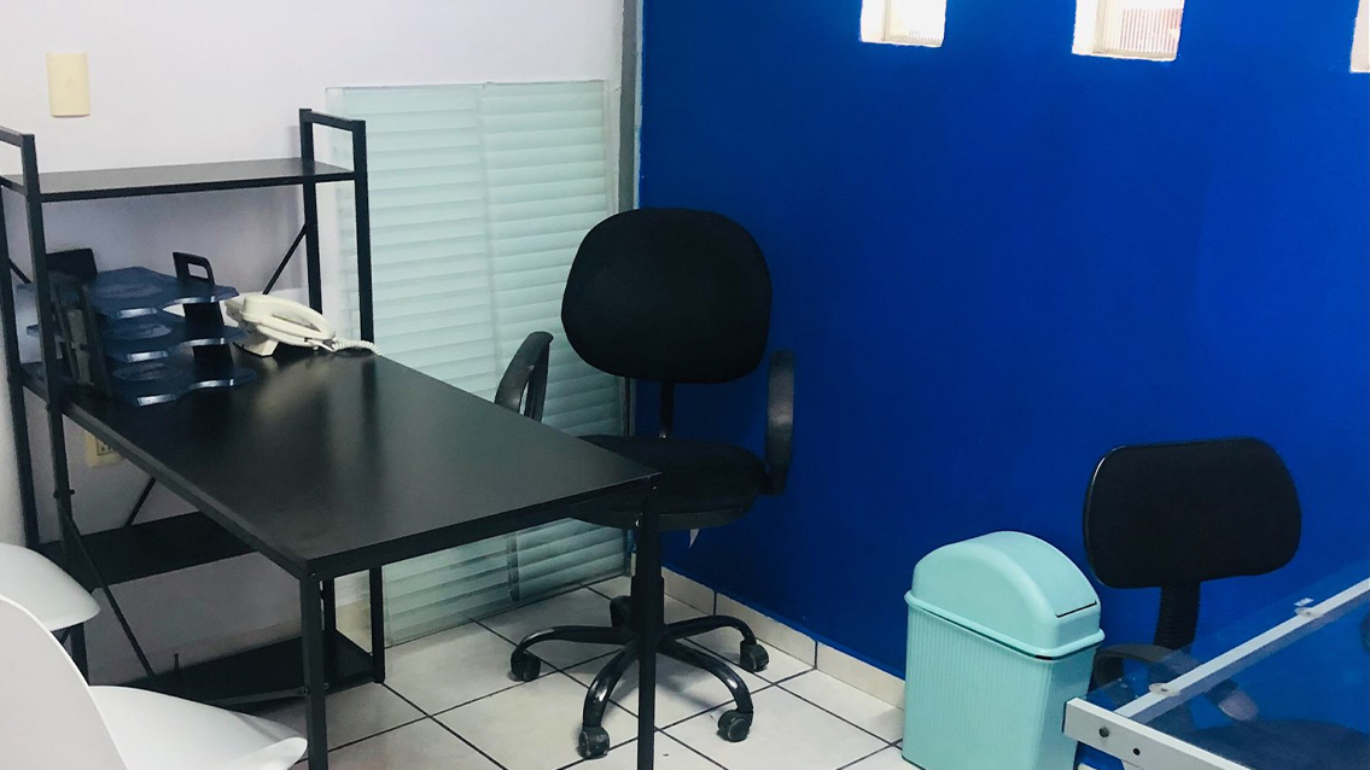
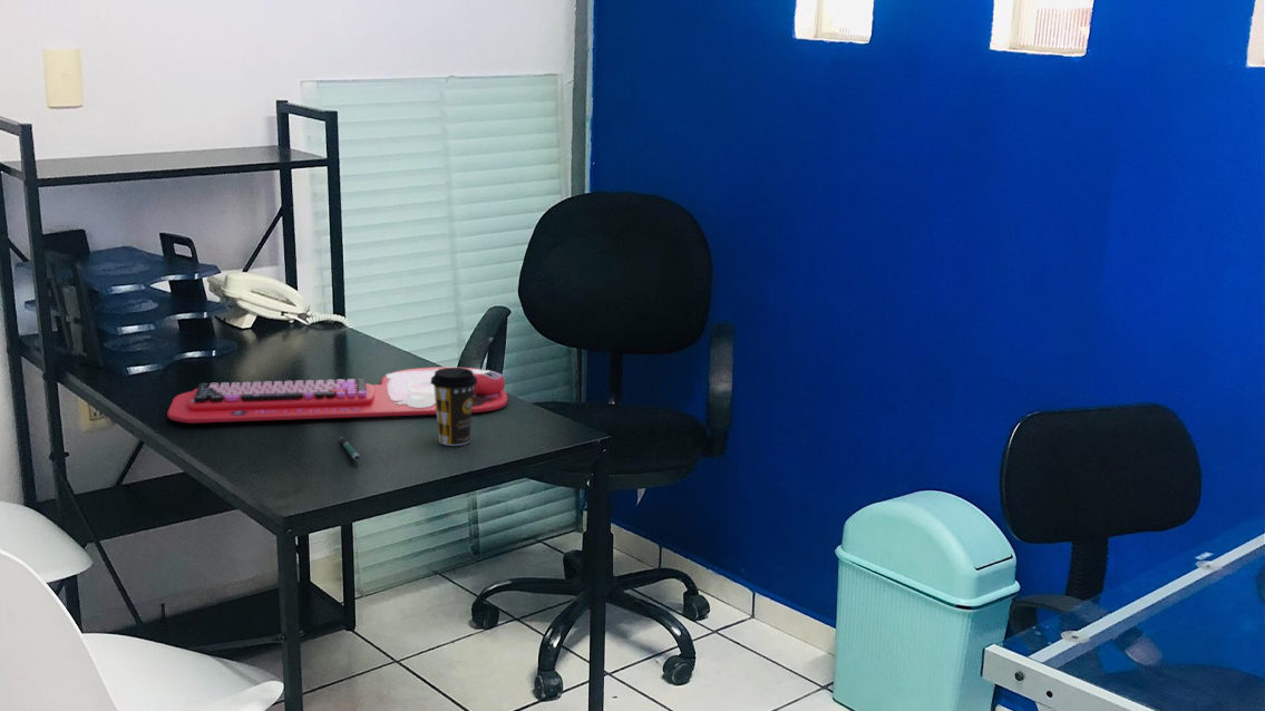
+ pen (349, 447)
+ keyboard (343, 381)
+ coffee cup (454, 407)
